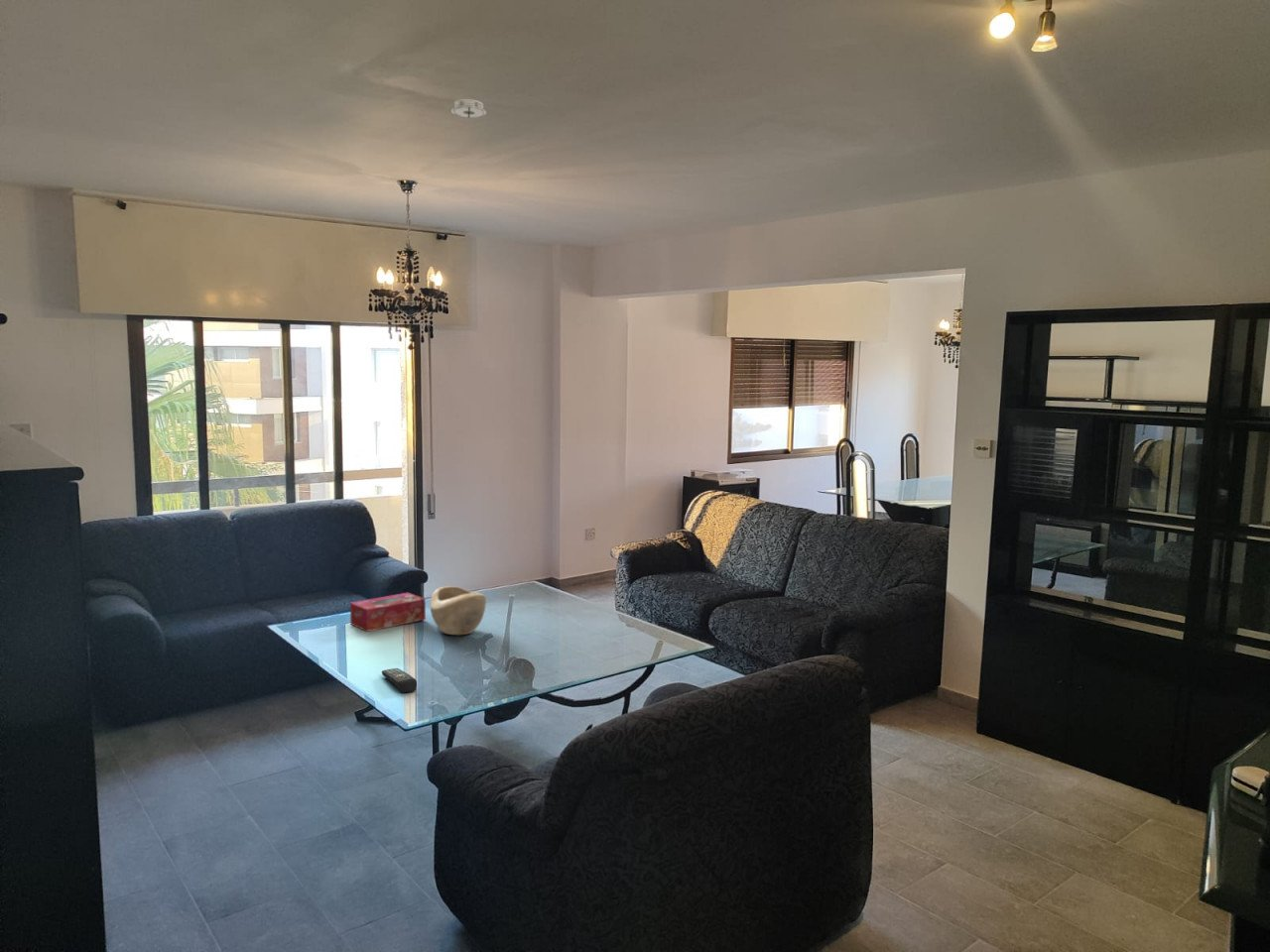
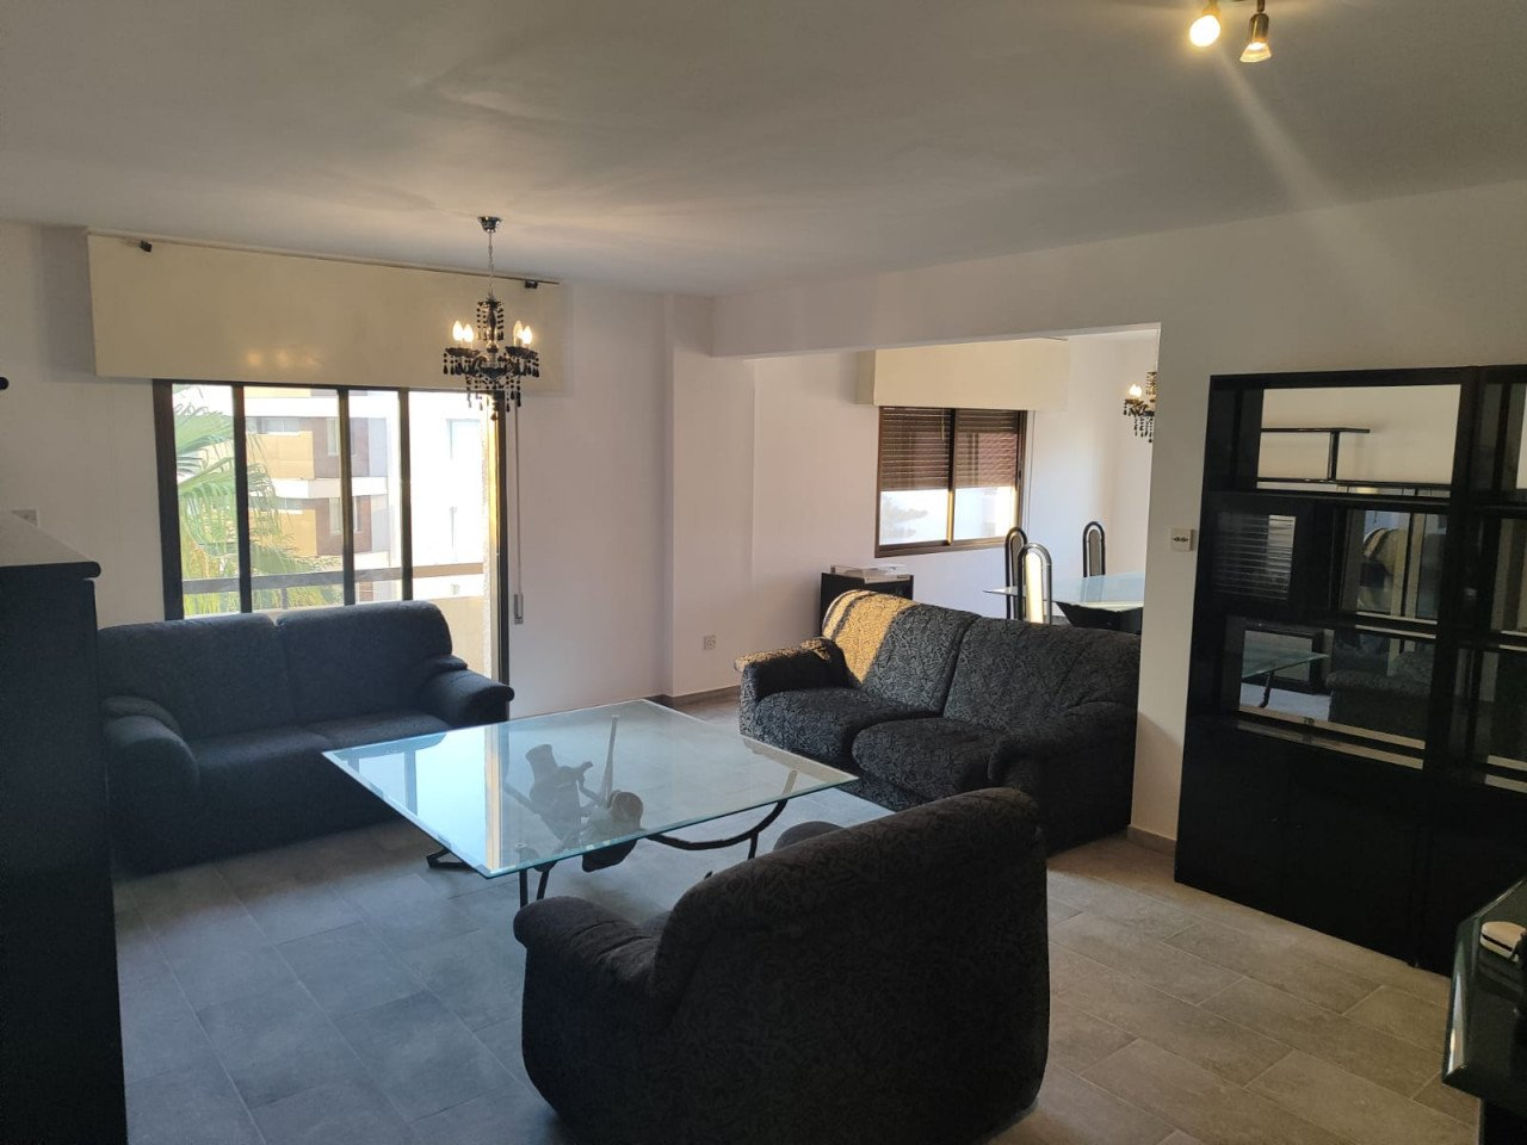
- remote control (399, 678)
- smoke detector (467, 108)
- decorative bowl (457, 610)
- tissue box (388, 611)
